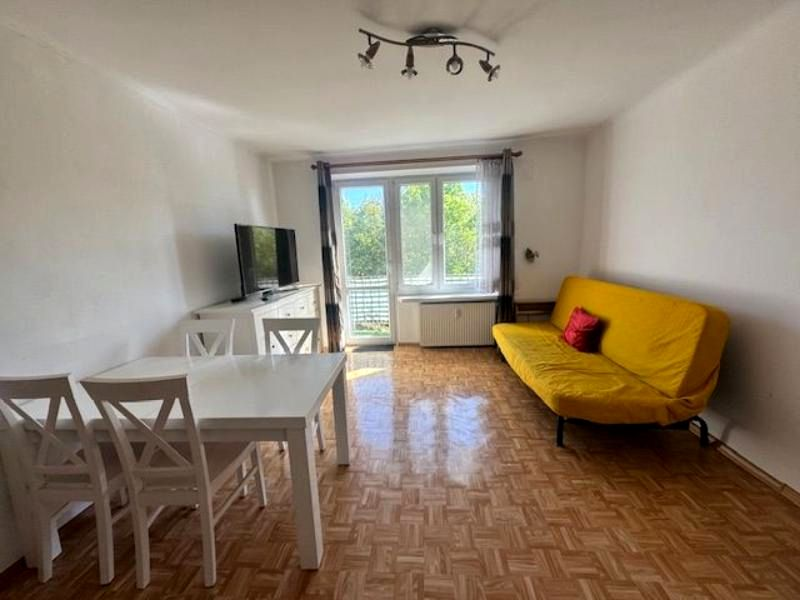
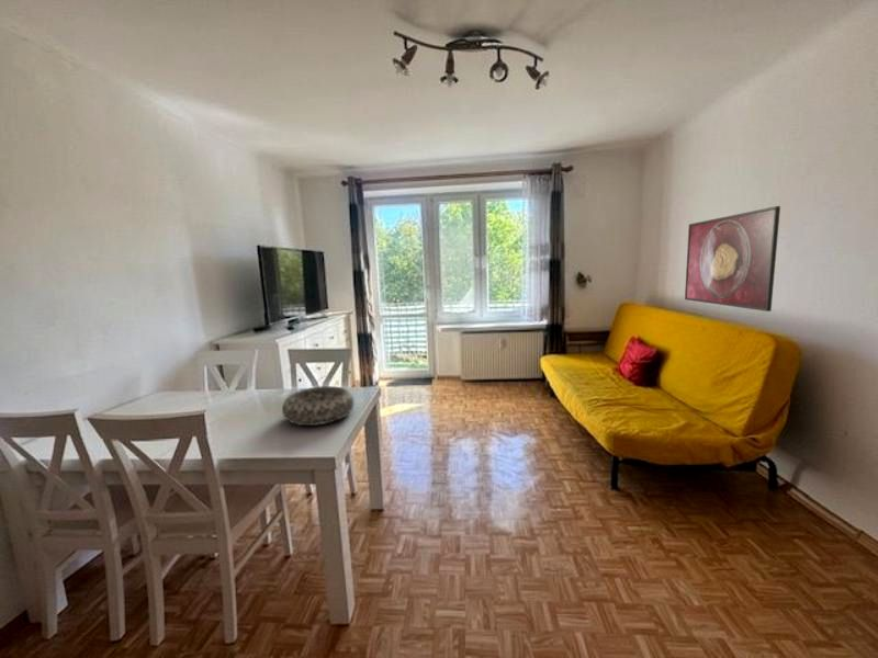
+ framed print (723, 261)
+ decorative bowl (318, 405)
